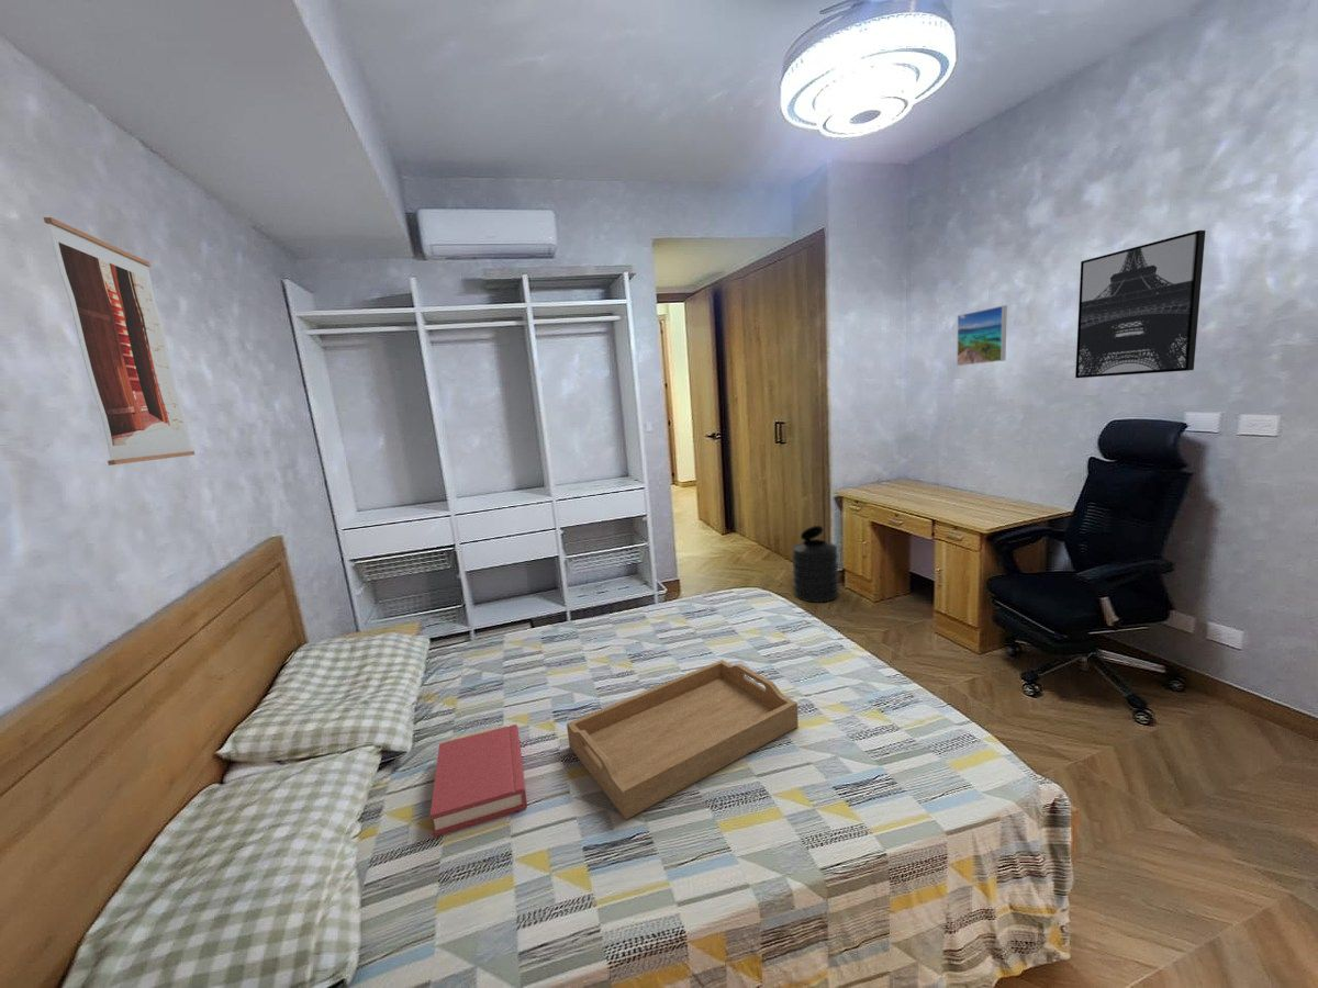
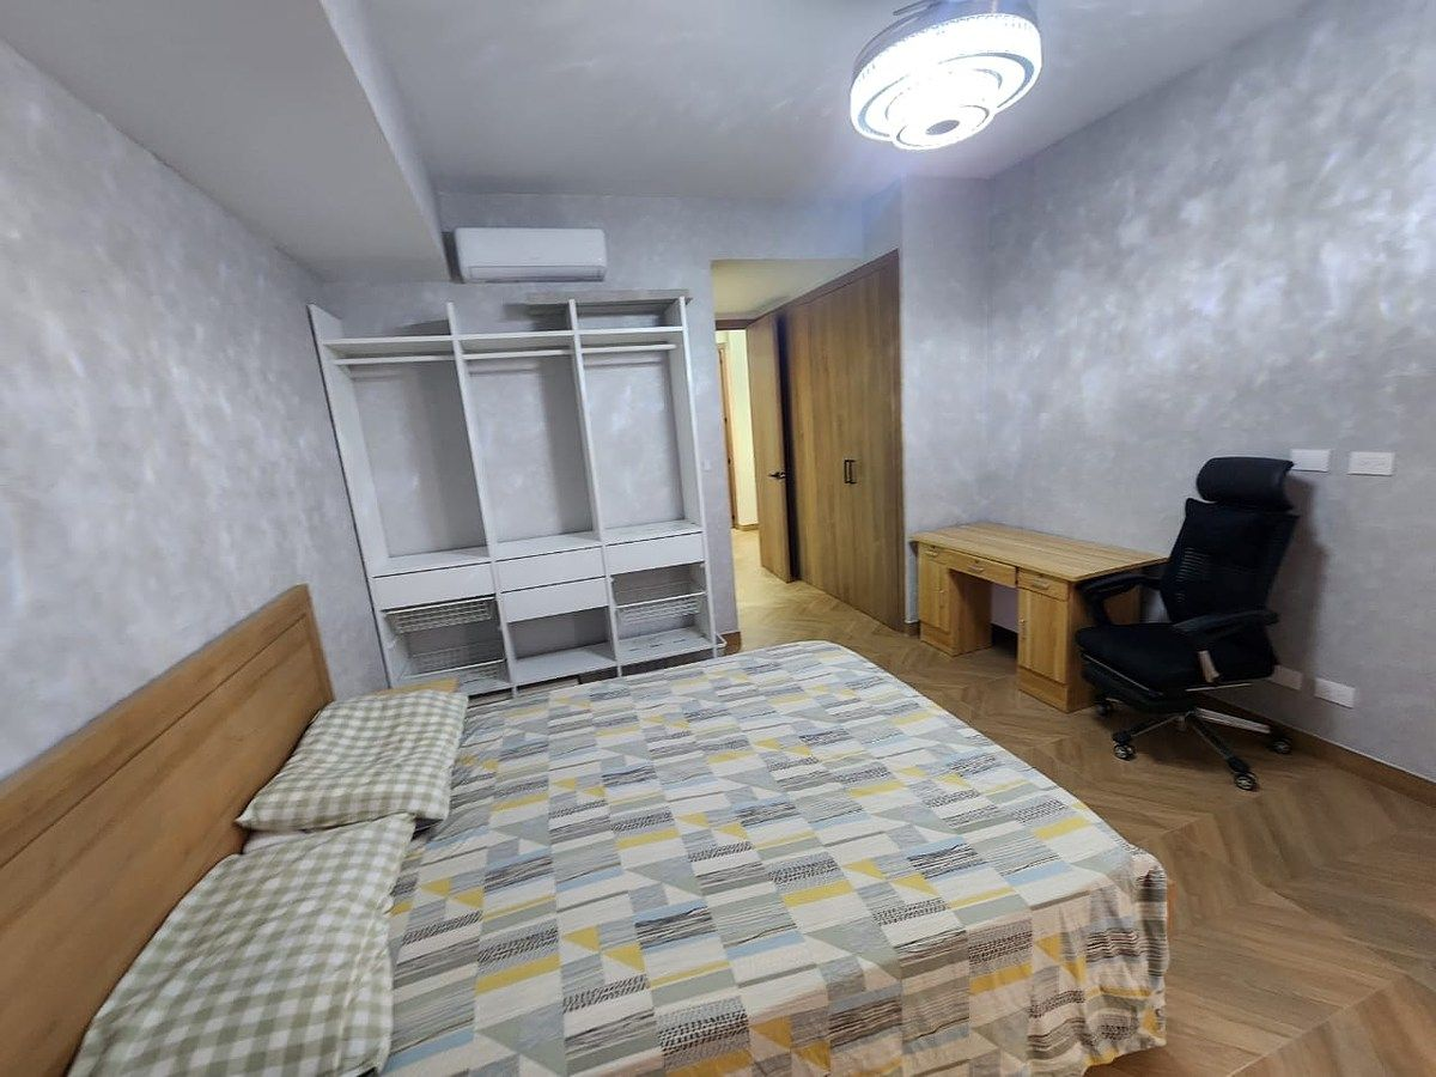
- wall art (131, 355)
- serving tray (682, 721)
- trash can (814, 560)
- hardback book (480, 773)
- wall art (1133, 312)
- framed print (980, 337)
